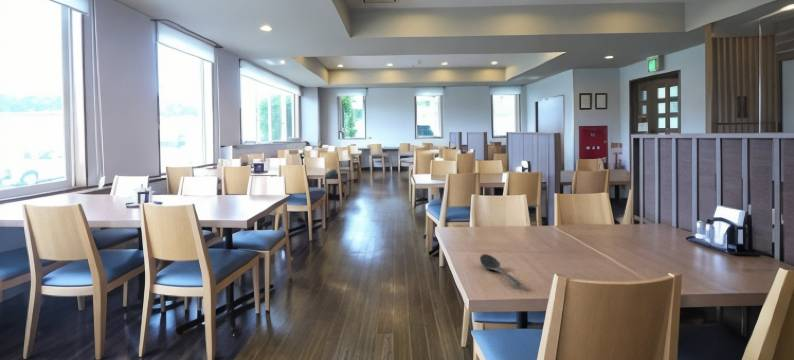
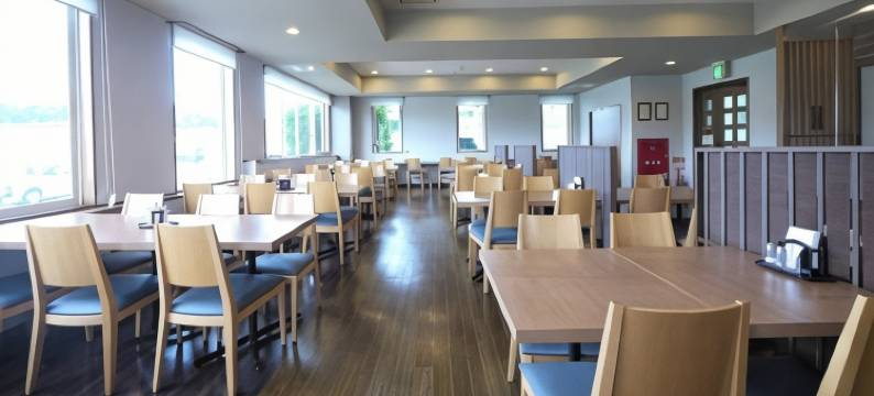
- stirrer (499, 269)
